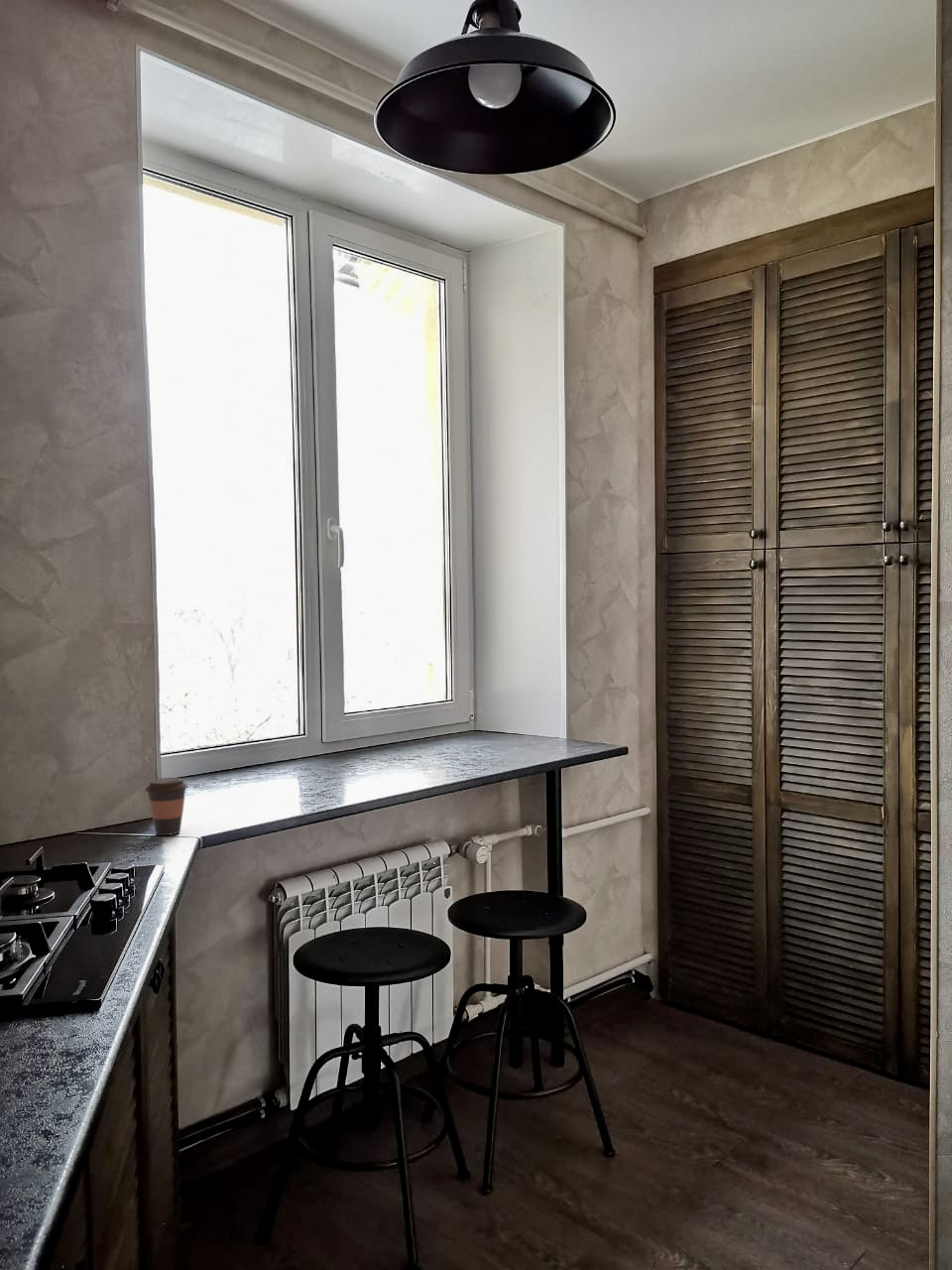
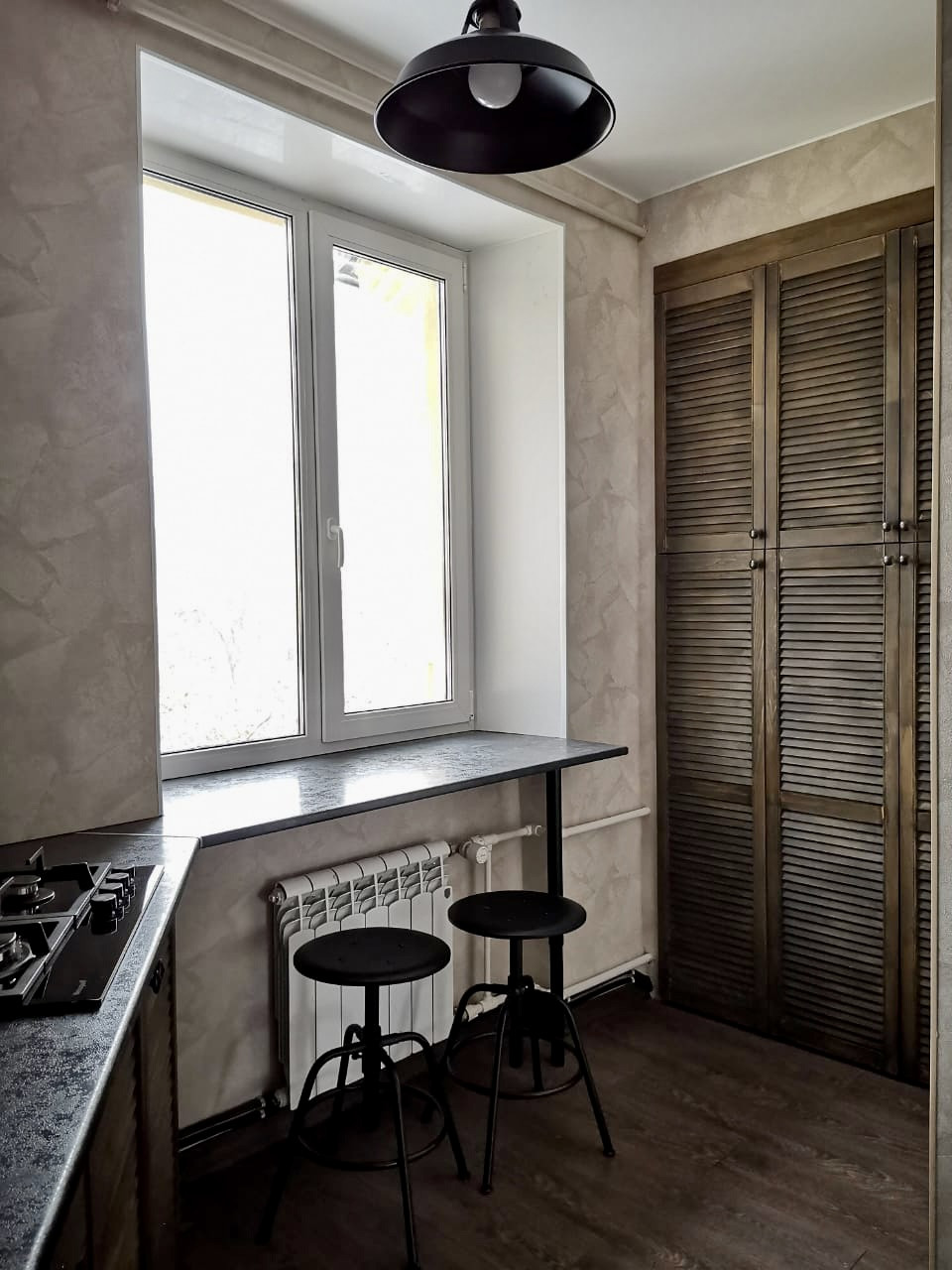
- coffee cup (167, 806)
